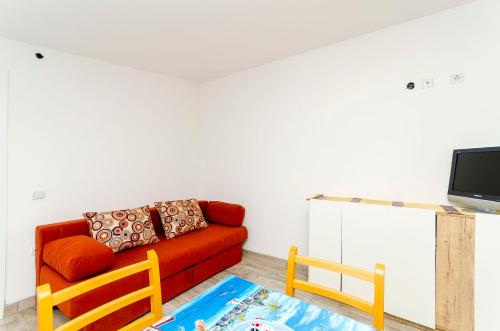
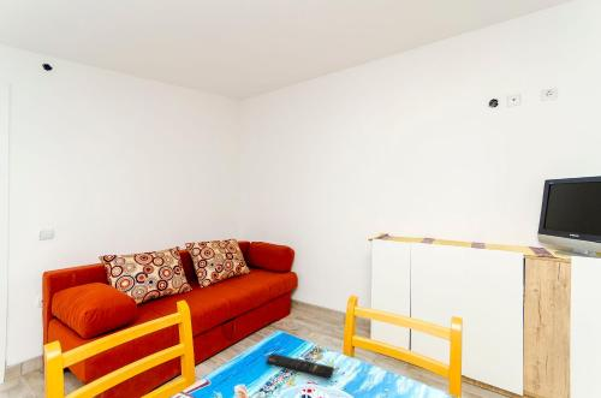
+ remote control (298, 366)
